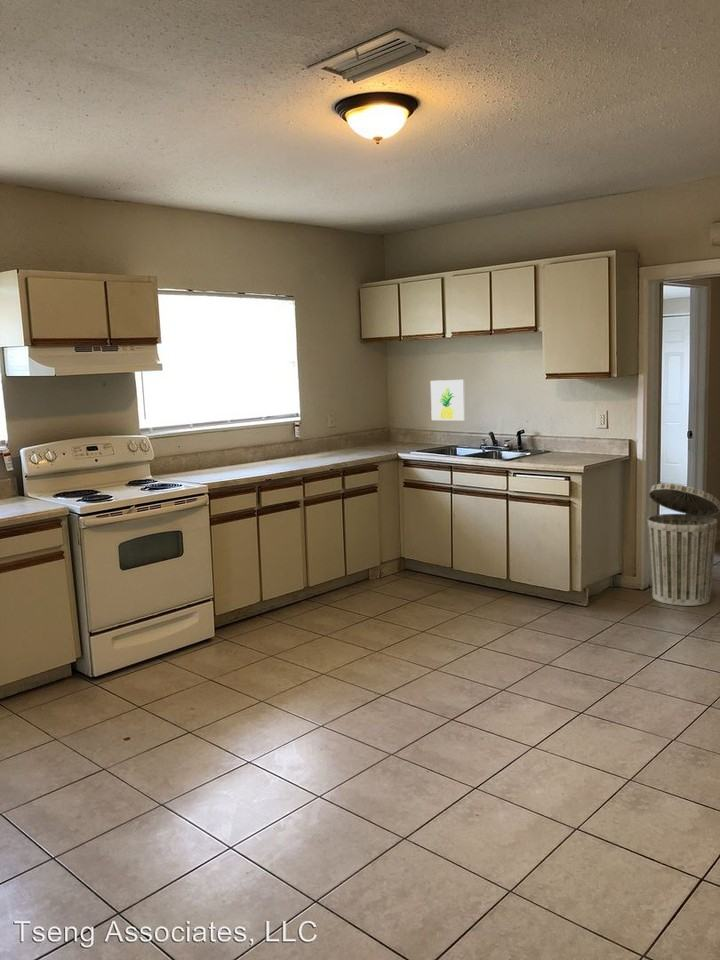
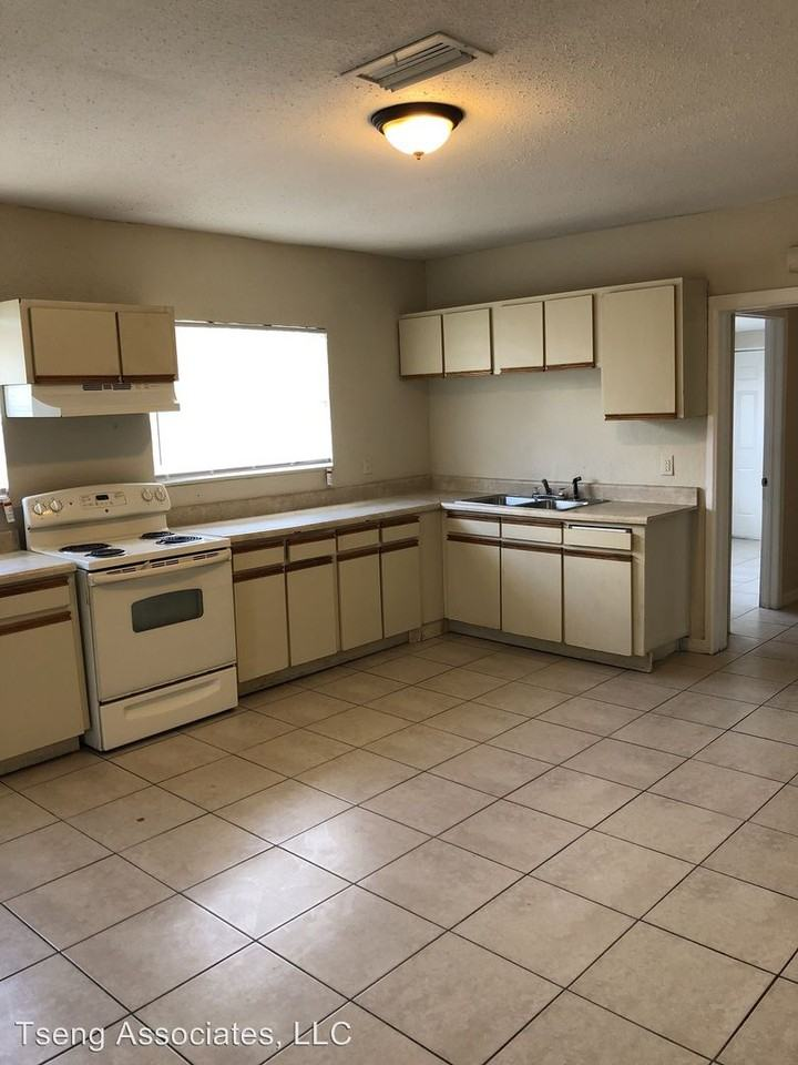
- wall art (447, 400)
- trash can (682, 539)
